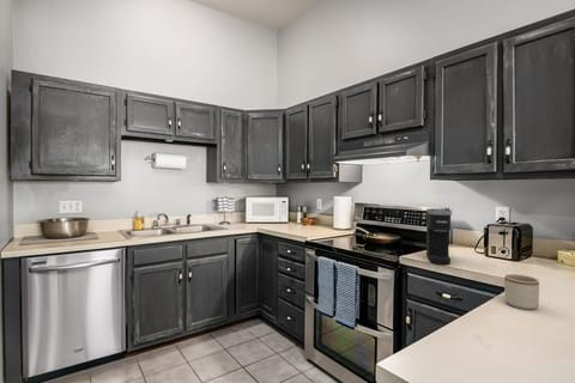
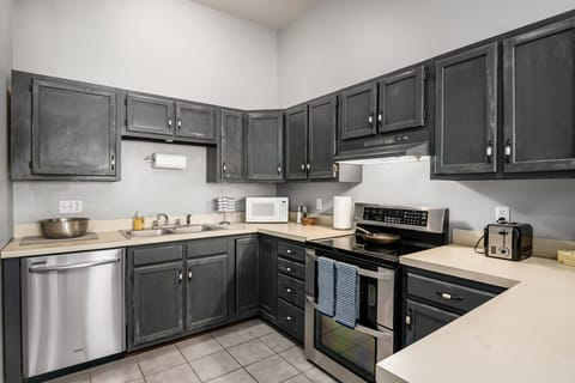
- mug (521, 290)
- coffee maker (437, 233)
